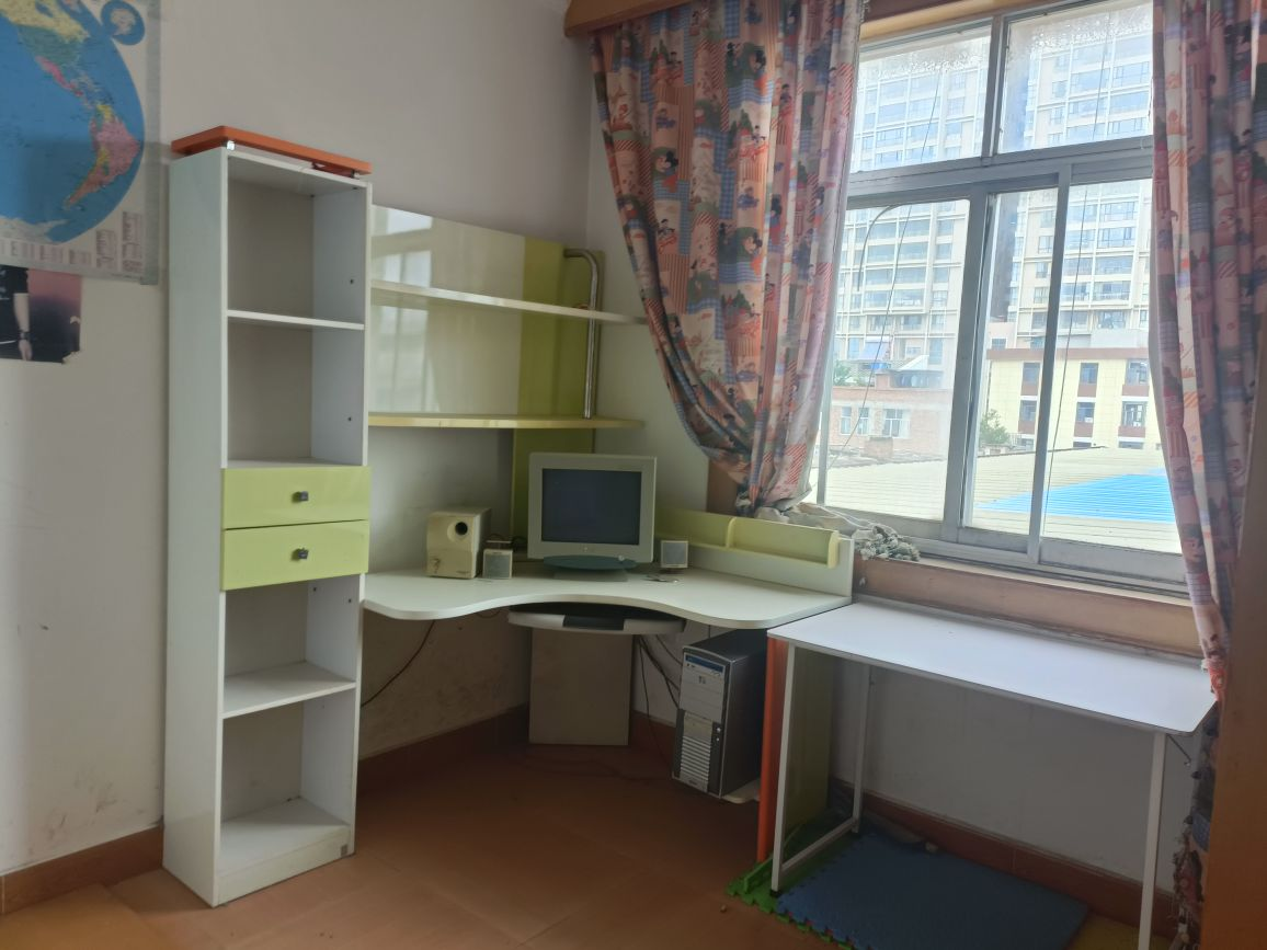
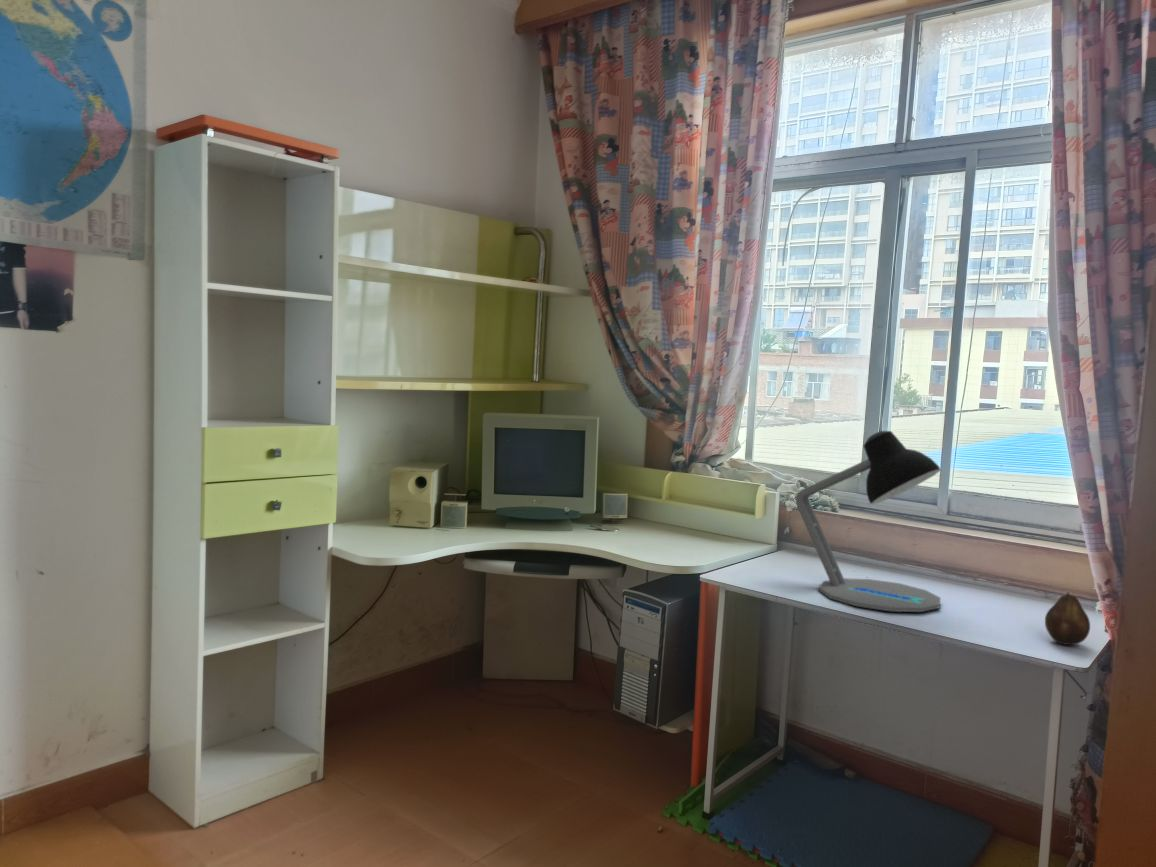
+ desk lamp (870, 503)
+ fruit (1067, 618)
